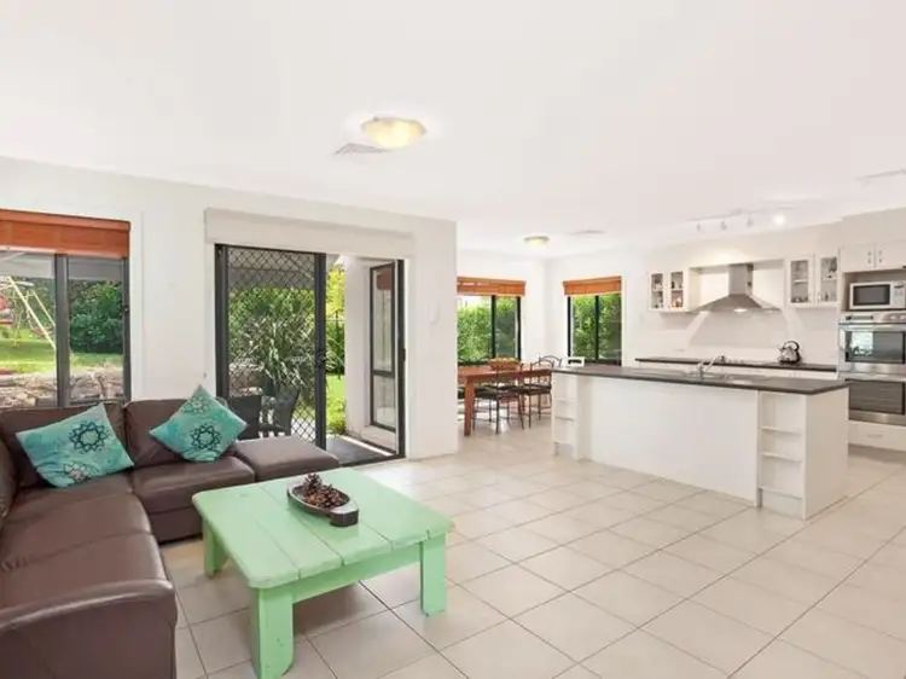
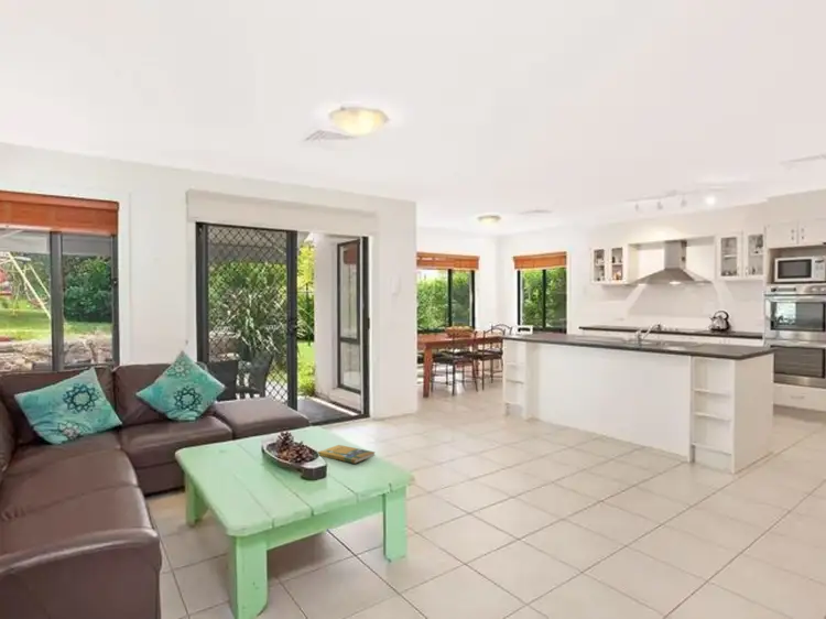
+ booklet (346, 453)
